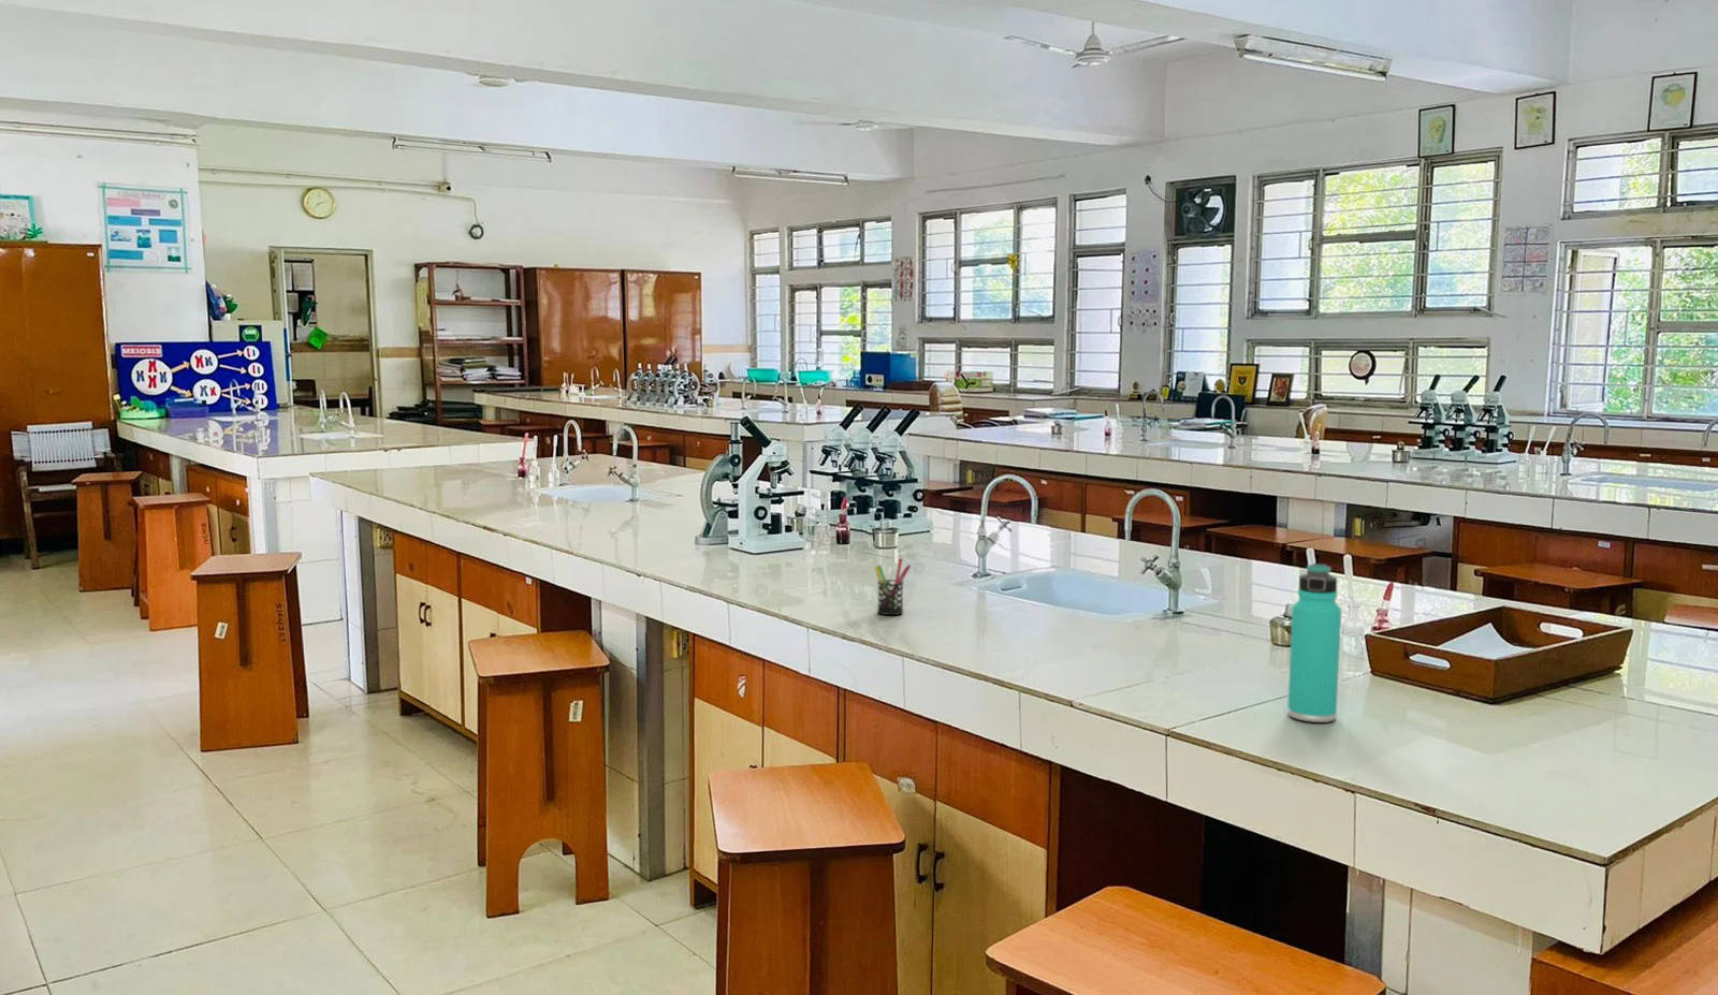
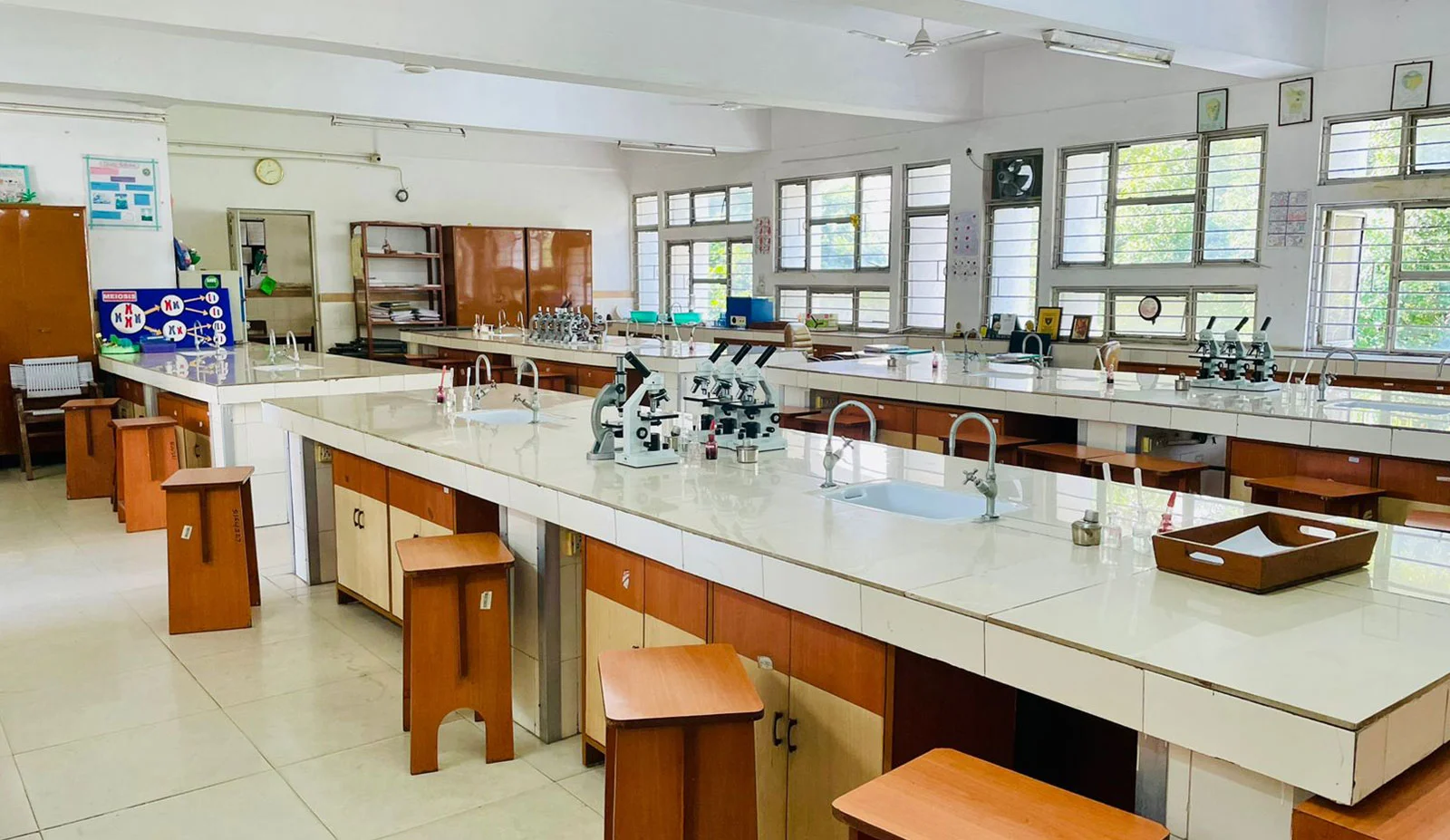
- pen holder (889, 585)
- thermos bottle (1314, 640)
